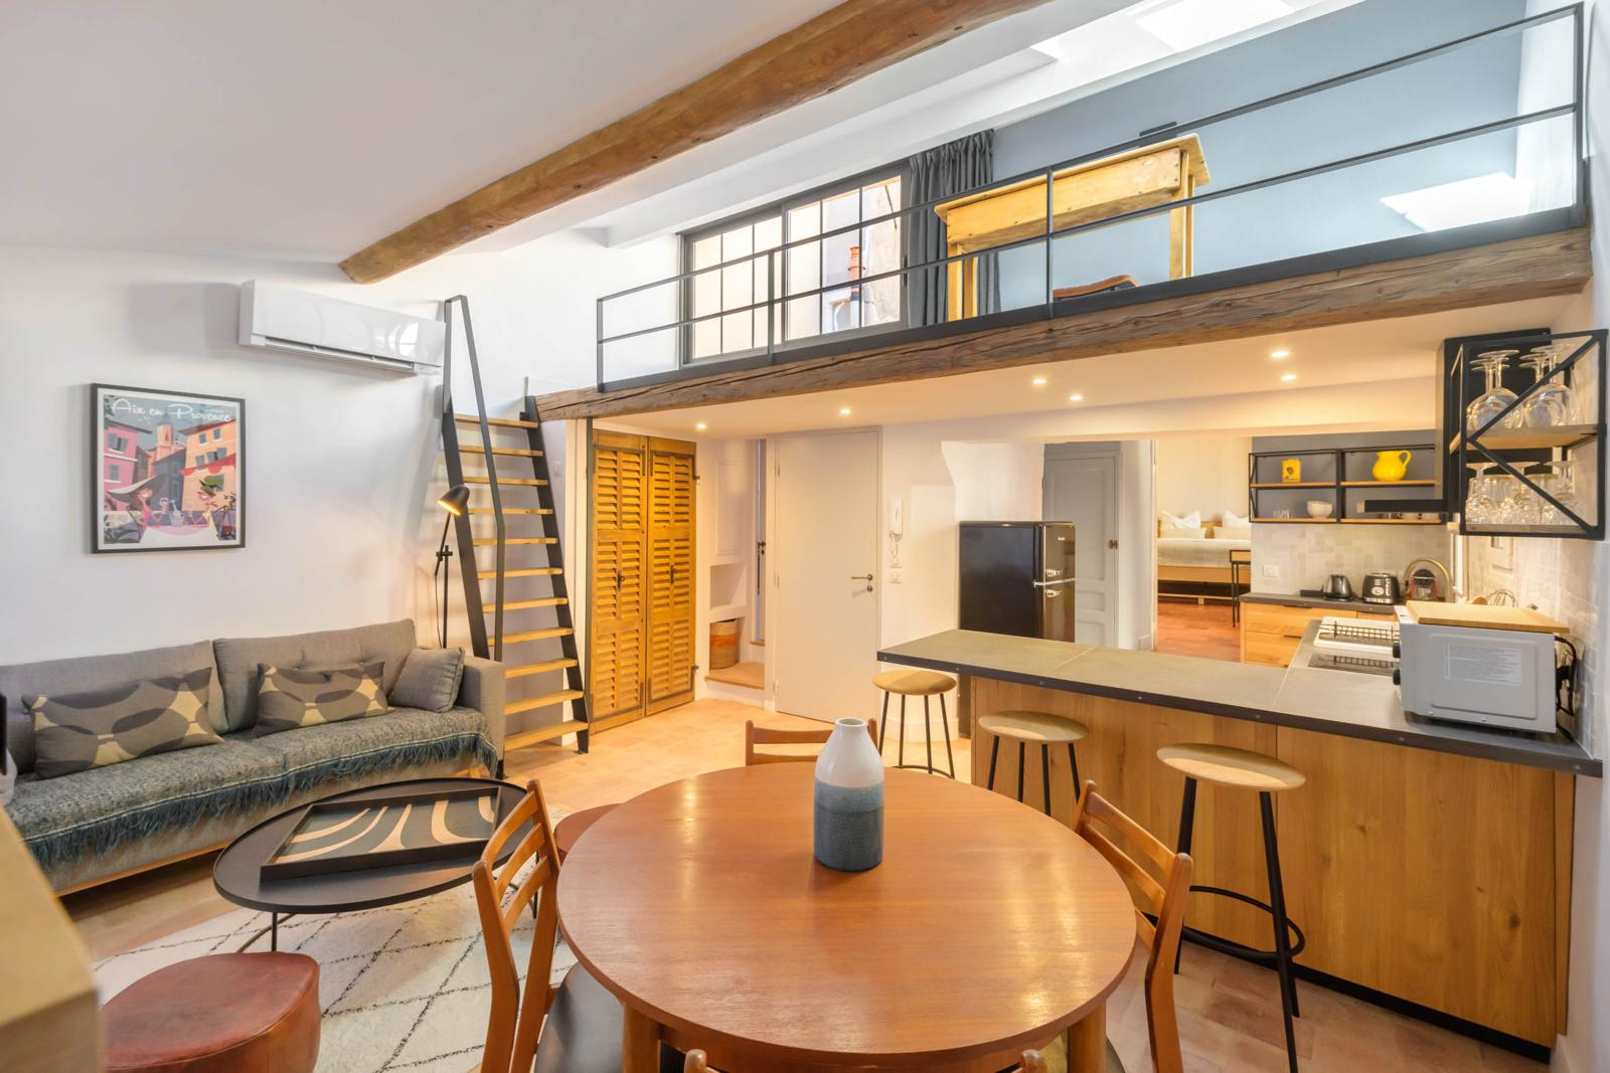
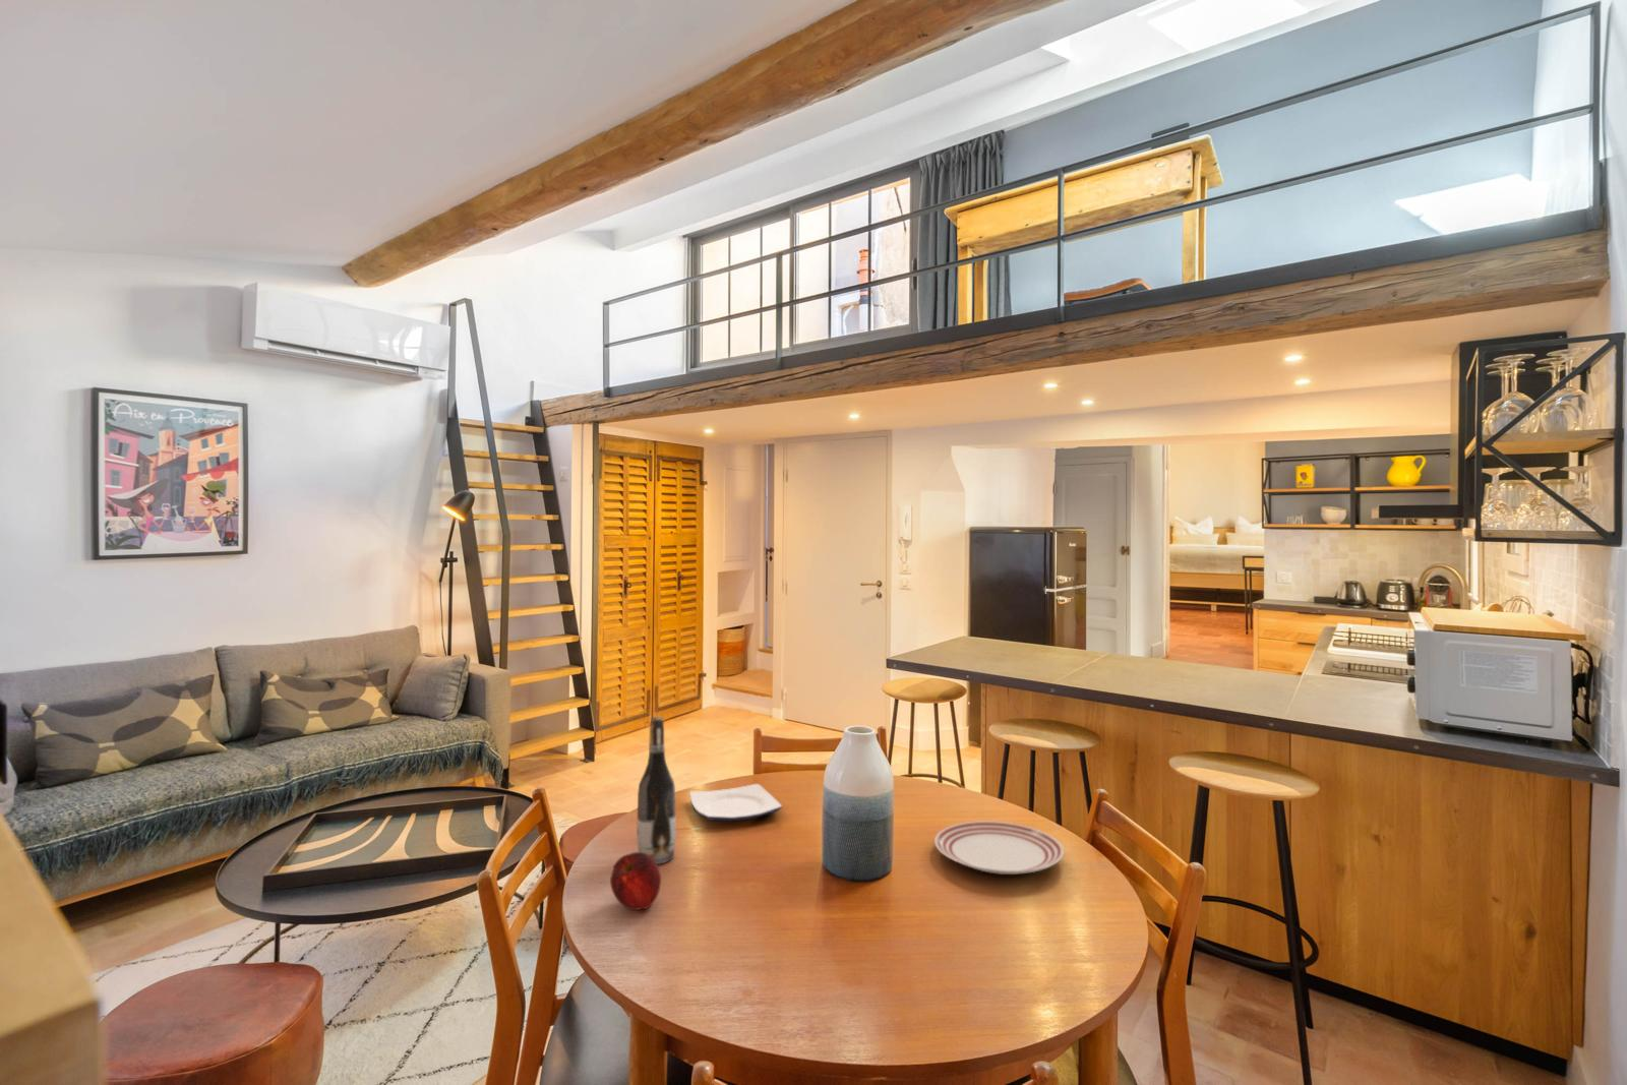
+ plate (734, 804)
+ apple (634, 880)
+ dinner plate (998, 849)
+ wine bottle (656, 787)
